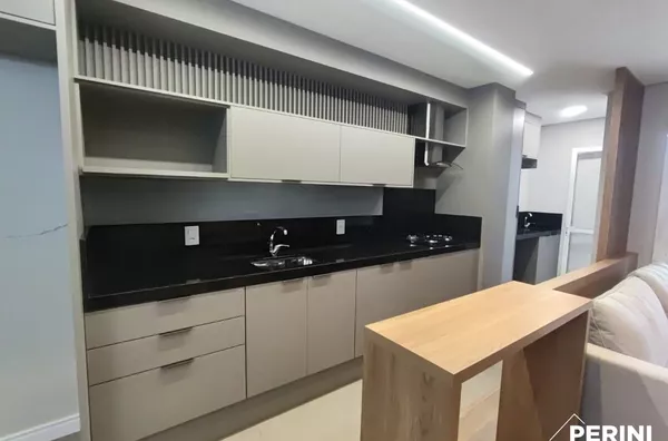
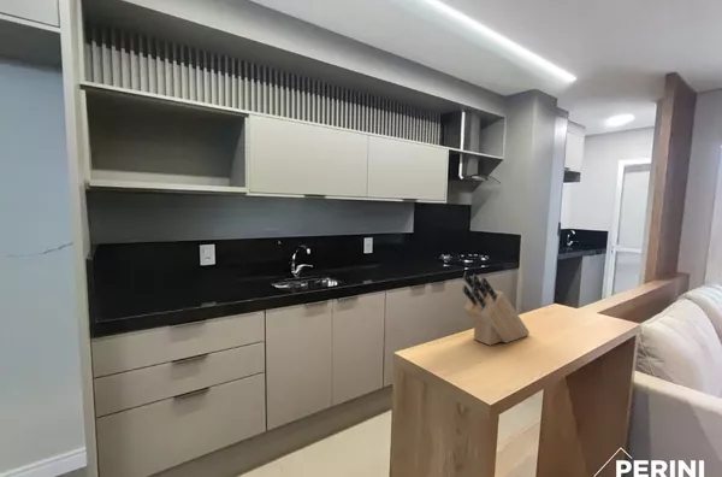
+ knife block (495, 305)
